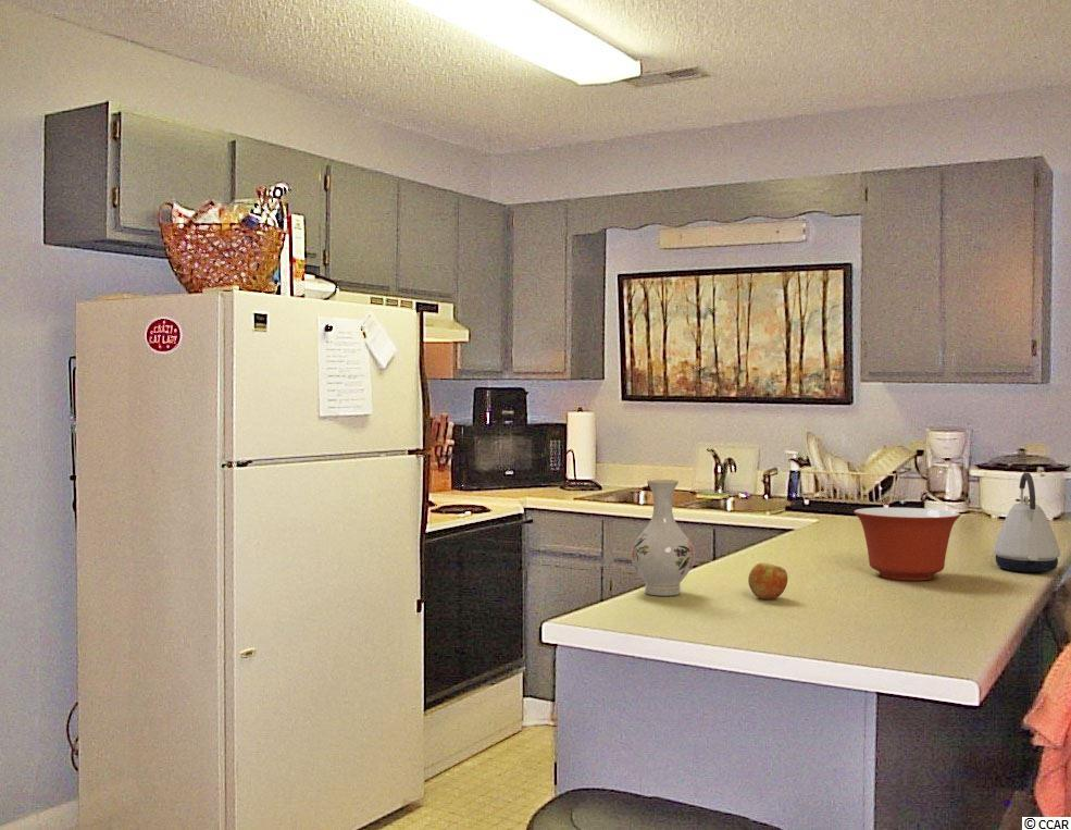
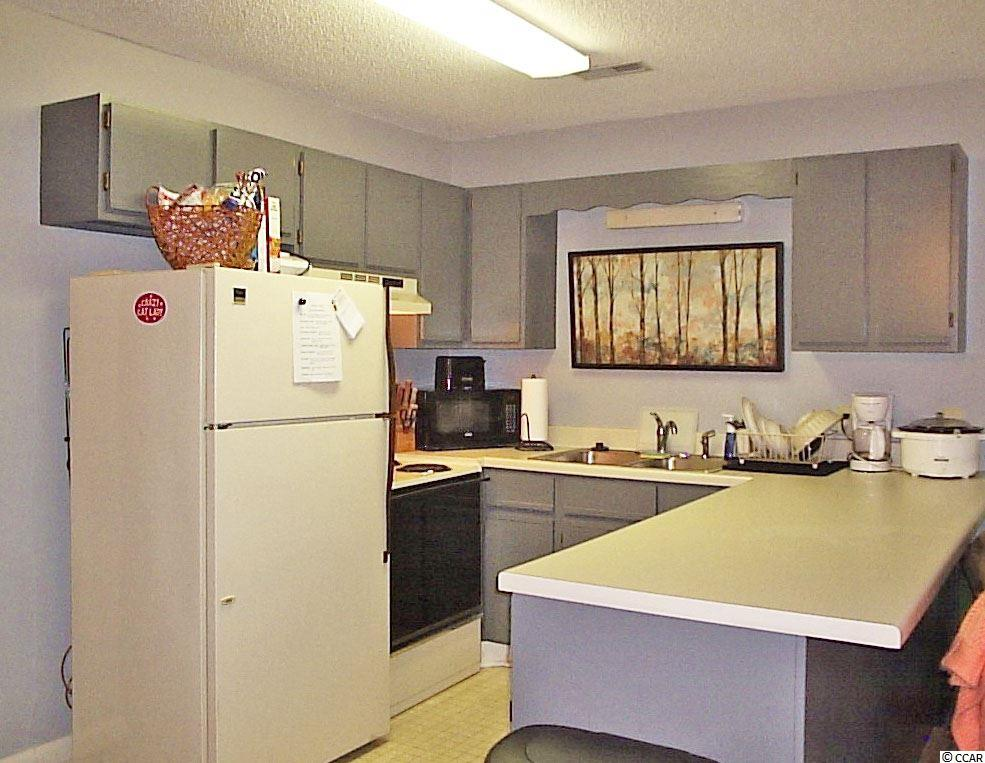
- kettle (1025, 520)
- apple (768, 580)
- vase (662, 536)
- mixing bowl (906, 544)
